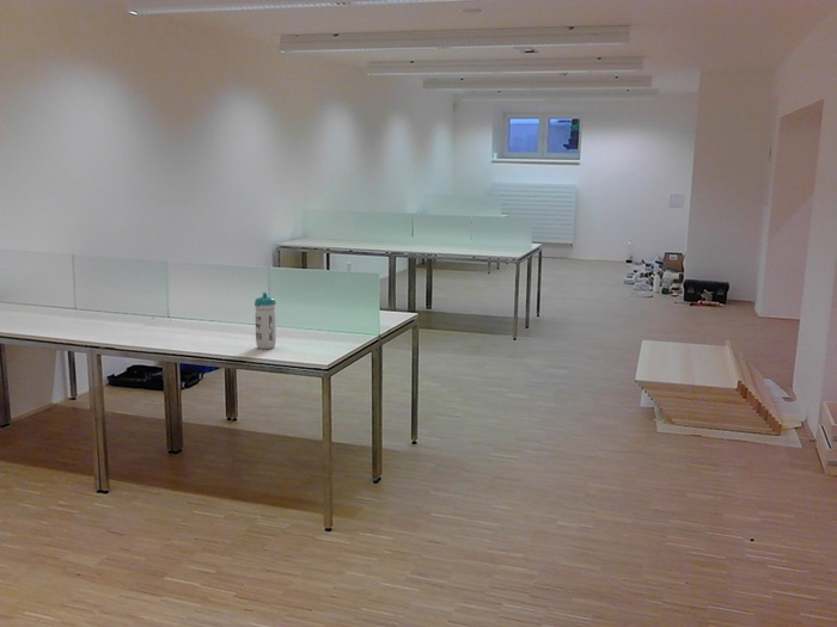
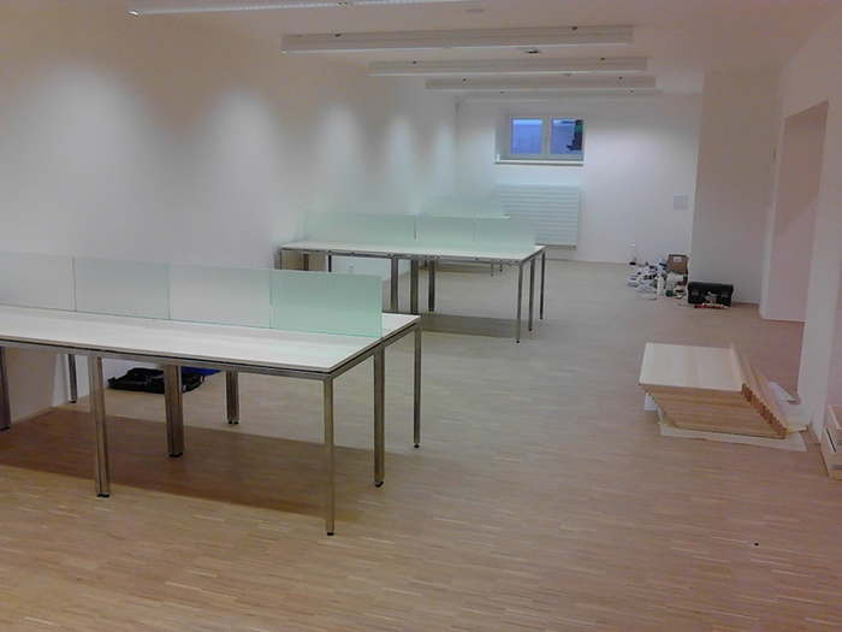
- water bottle (265, 319)
